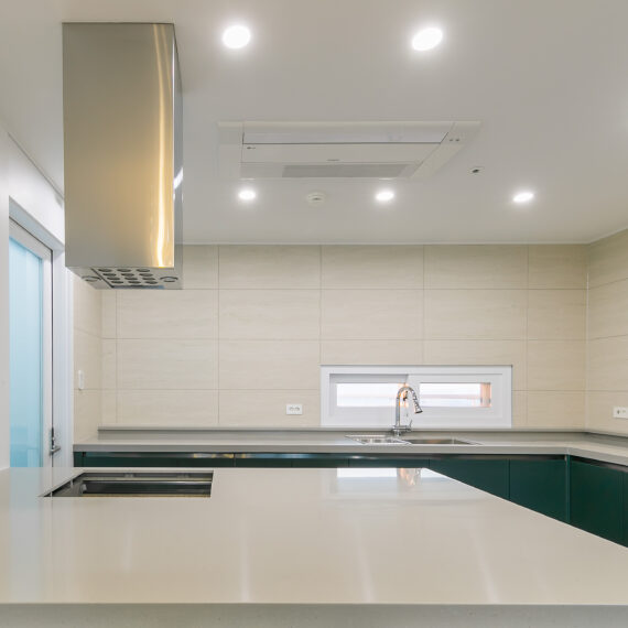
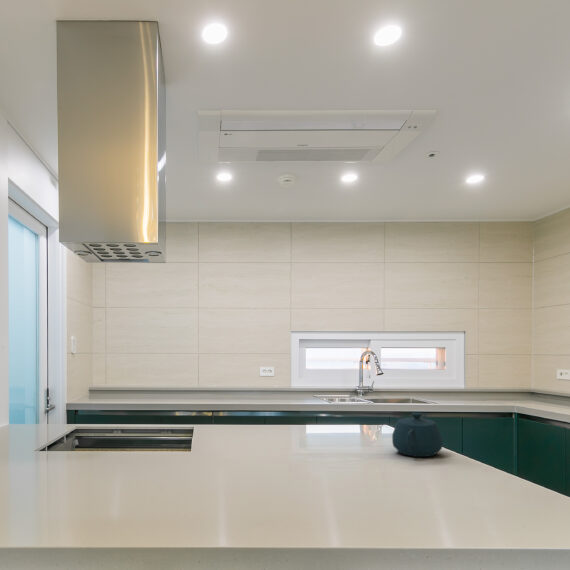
+ teapot (417, 432)
